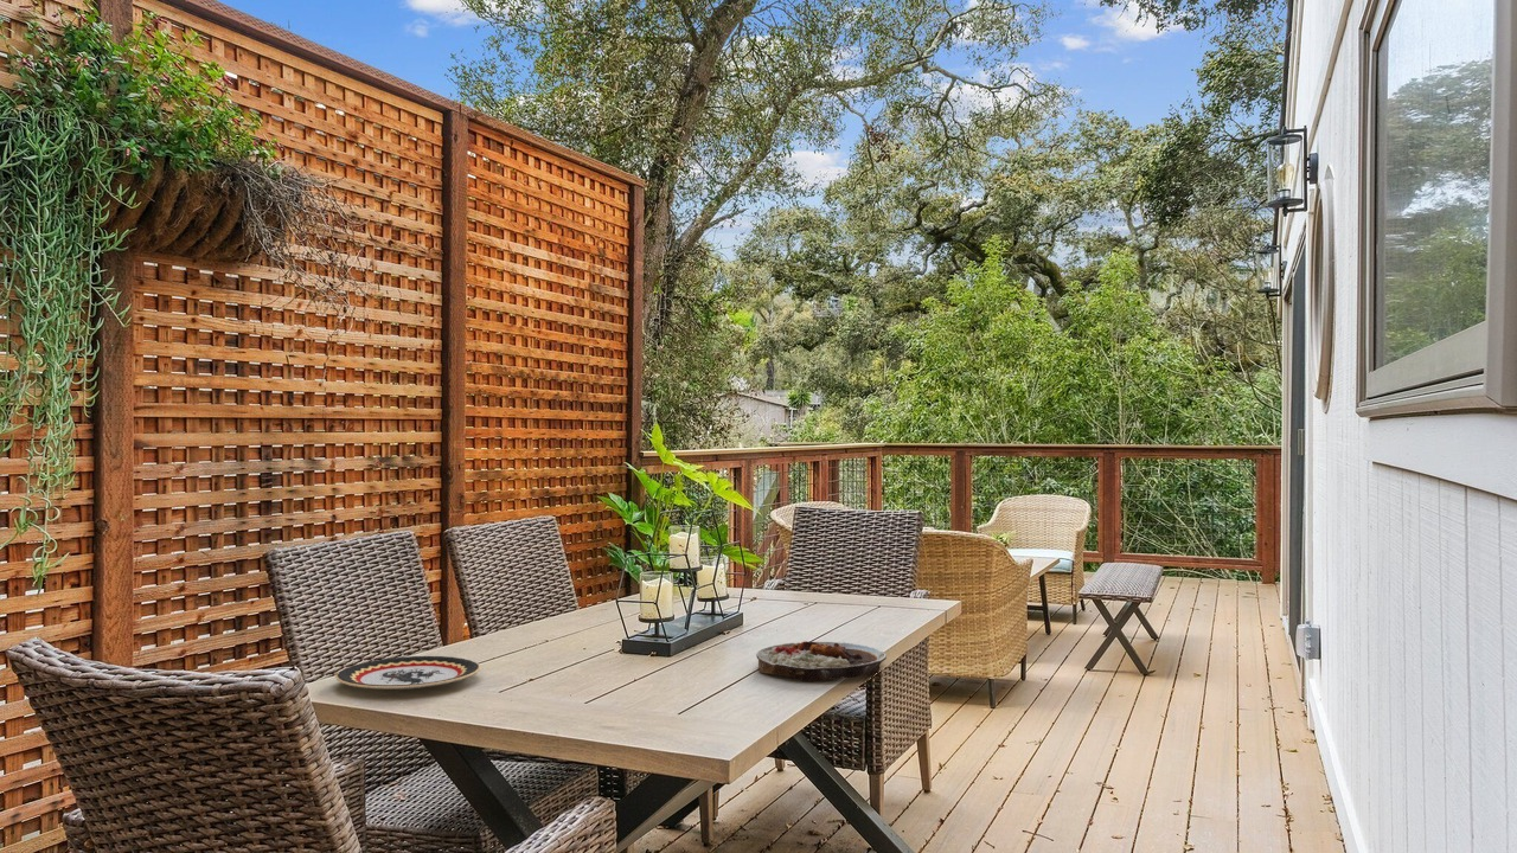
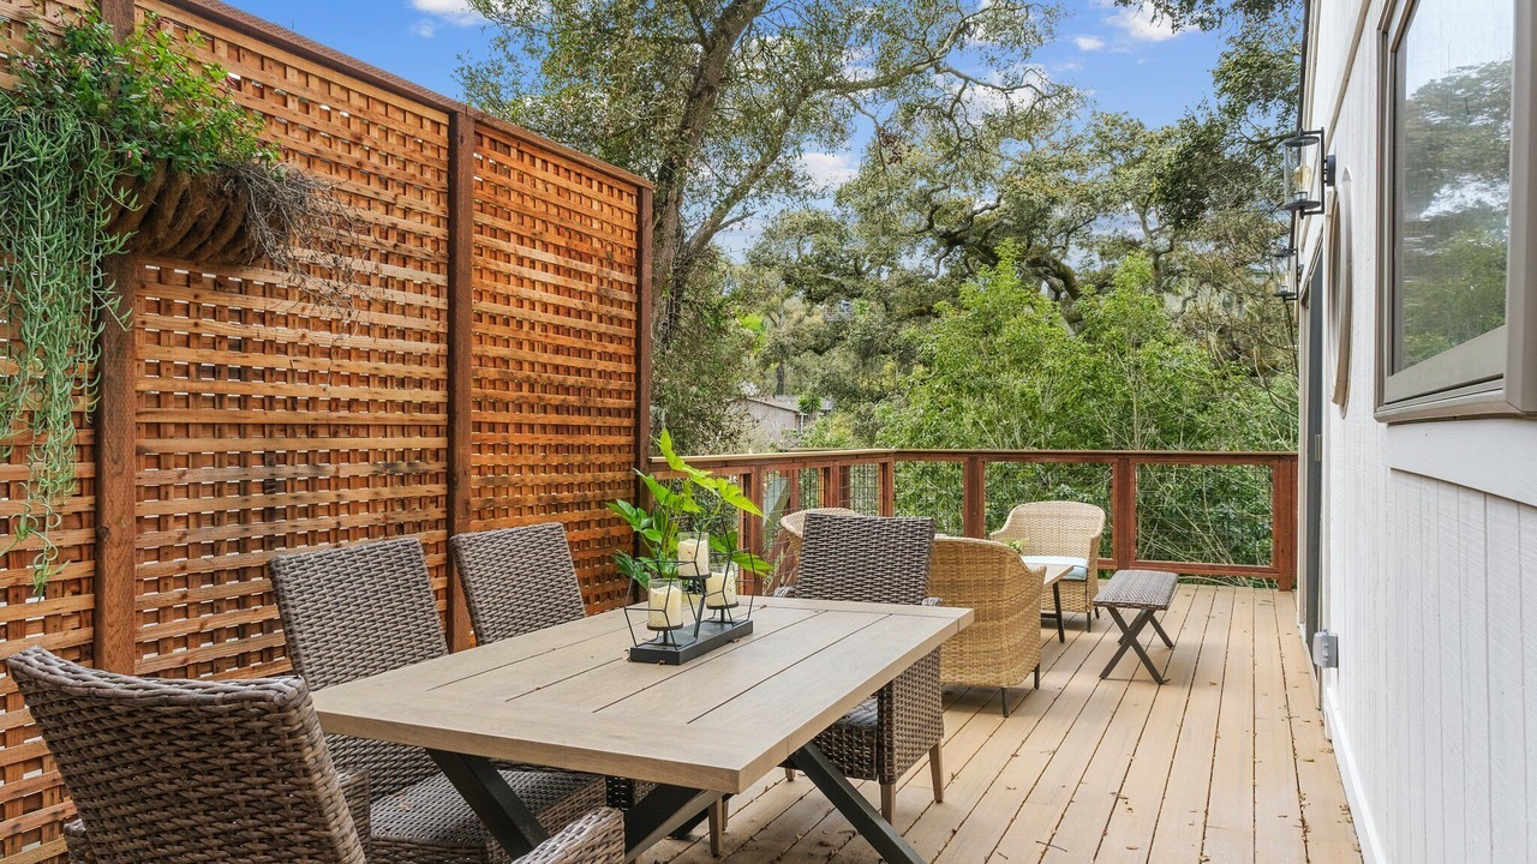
- plate (820, 655)
- plate (409, 675)
